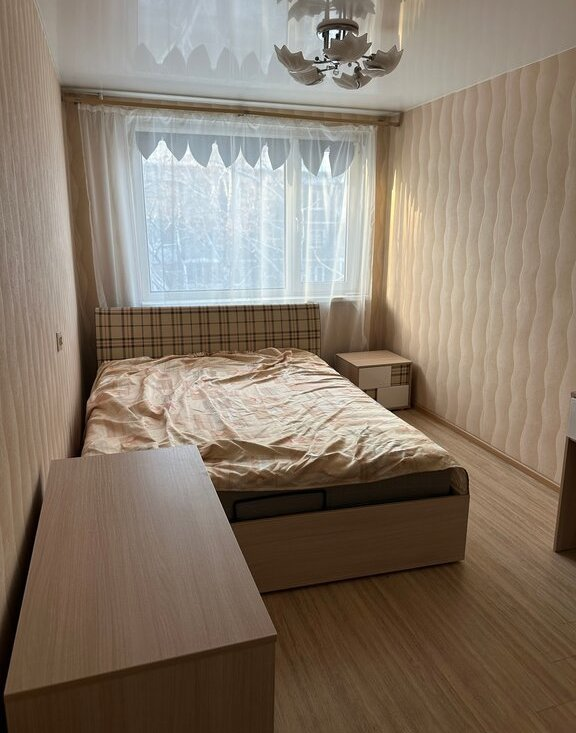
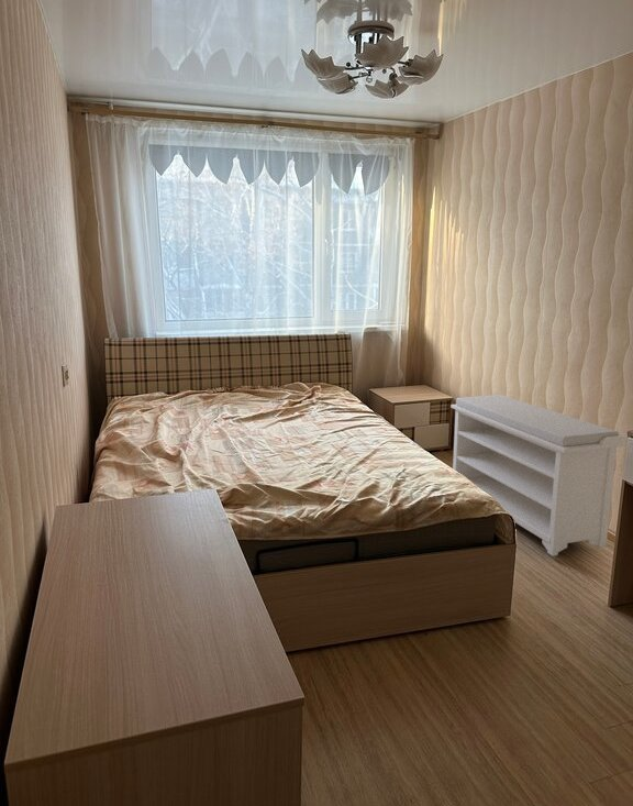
+ bench (523, 464)
